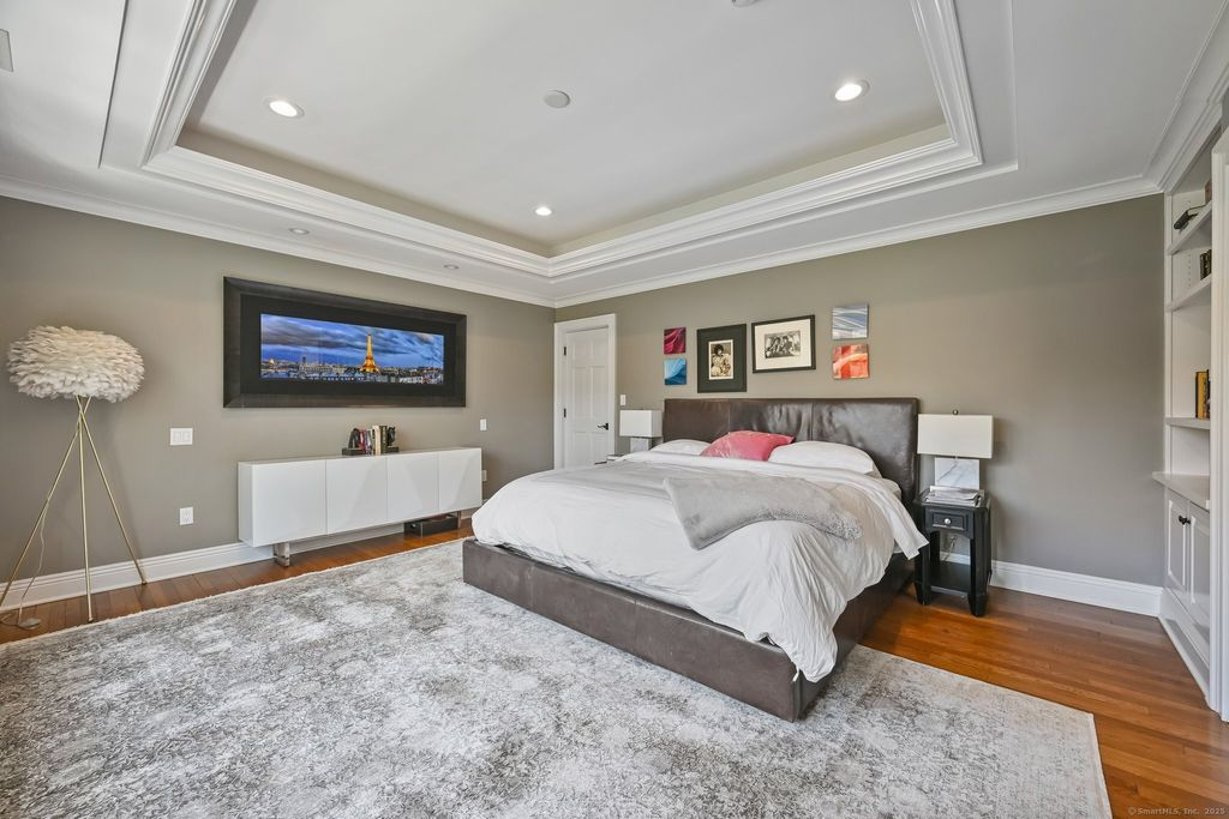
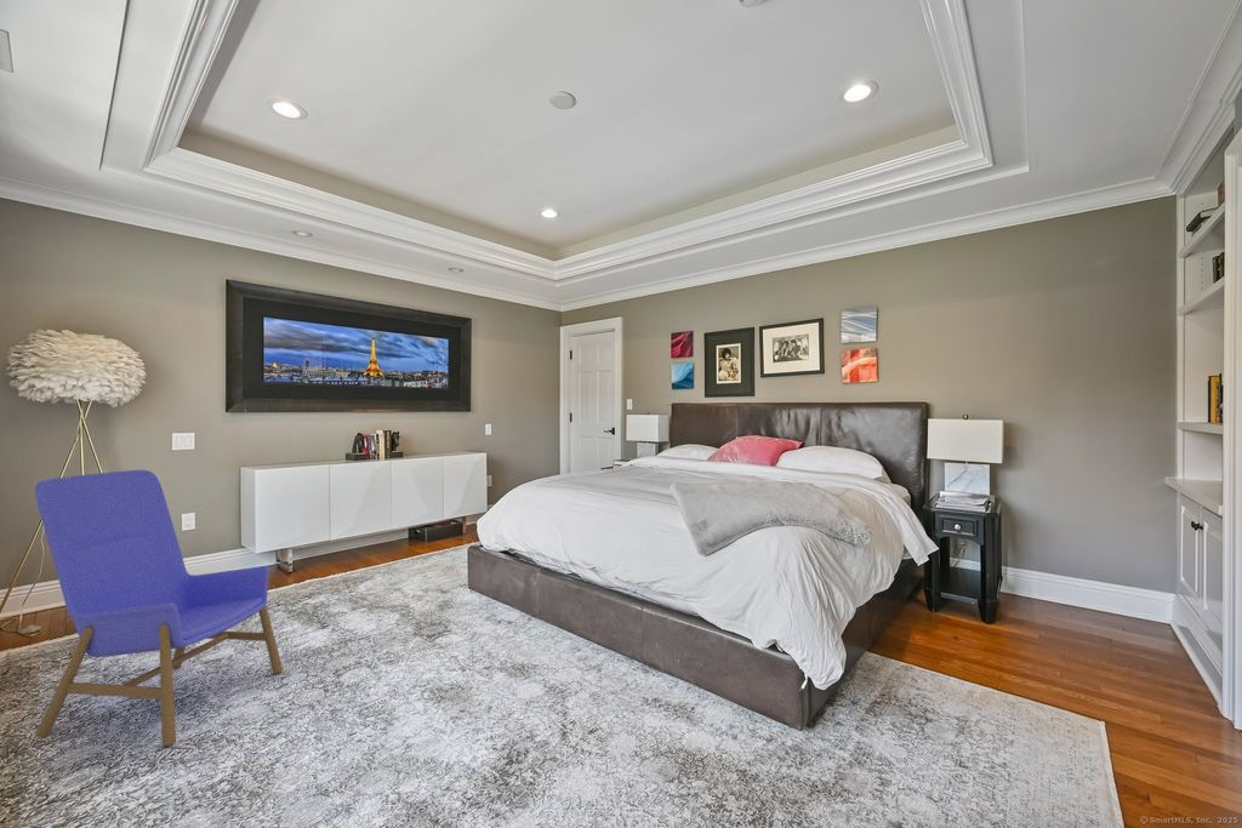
+ armchair (155, 587)
